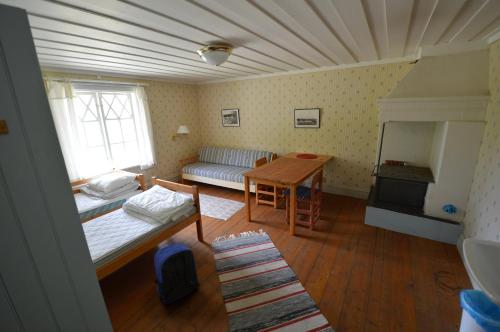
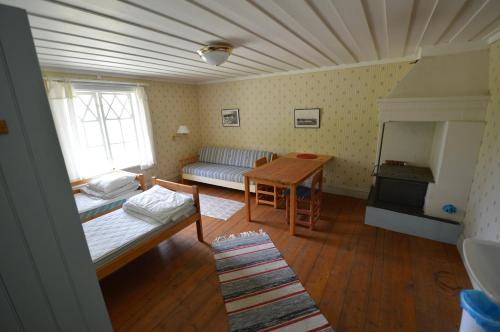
- backpack (172, 268)
